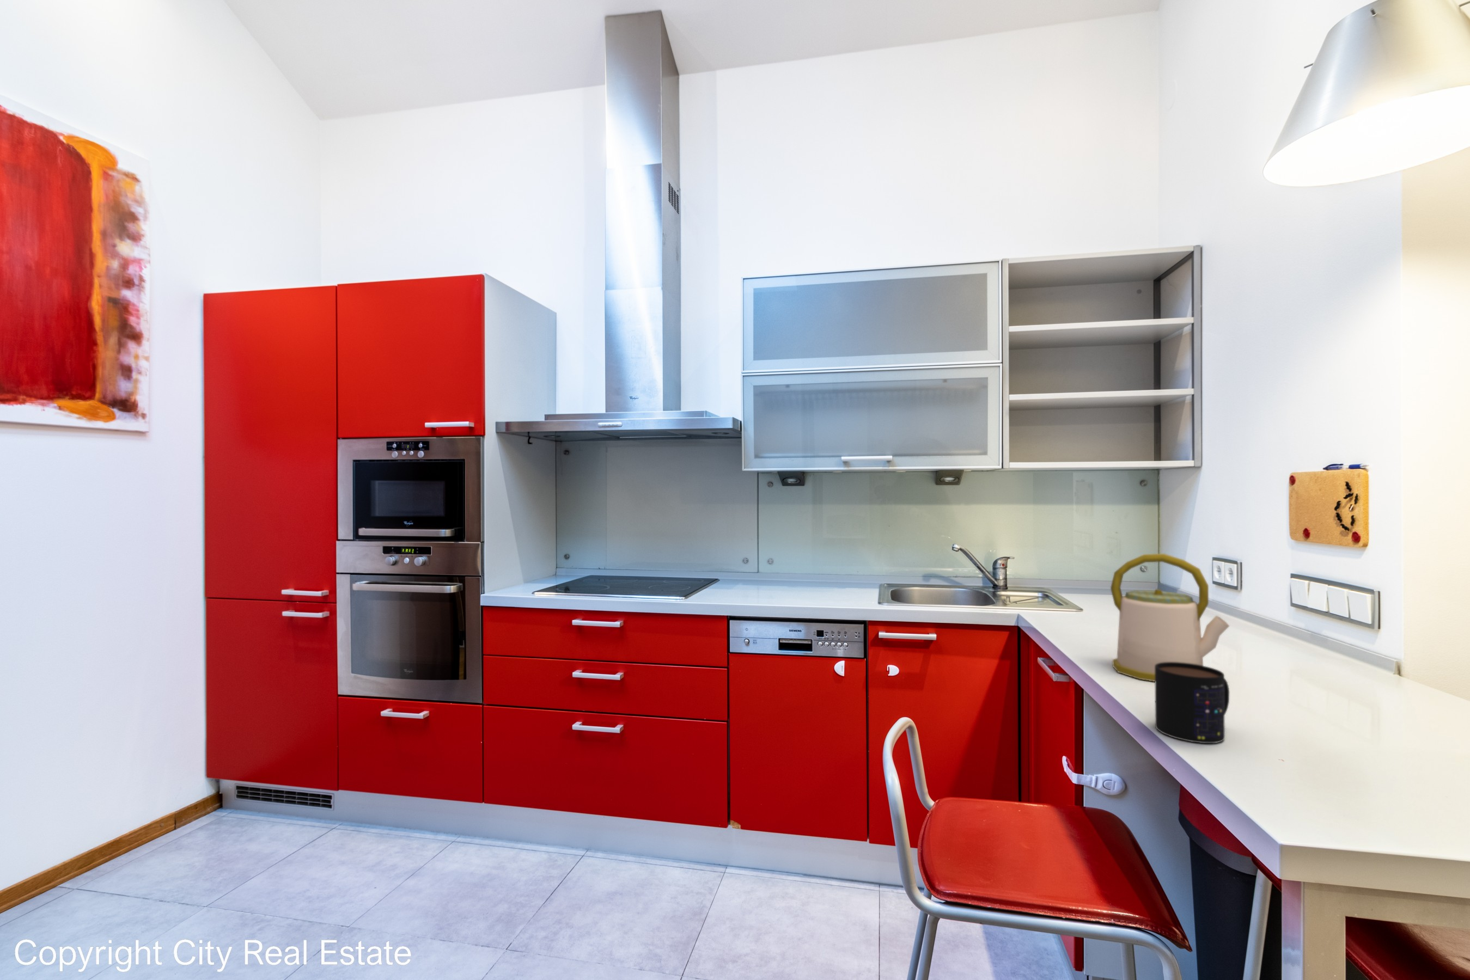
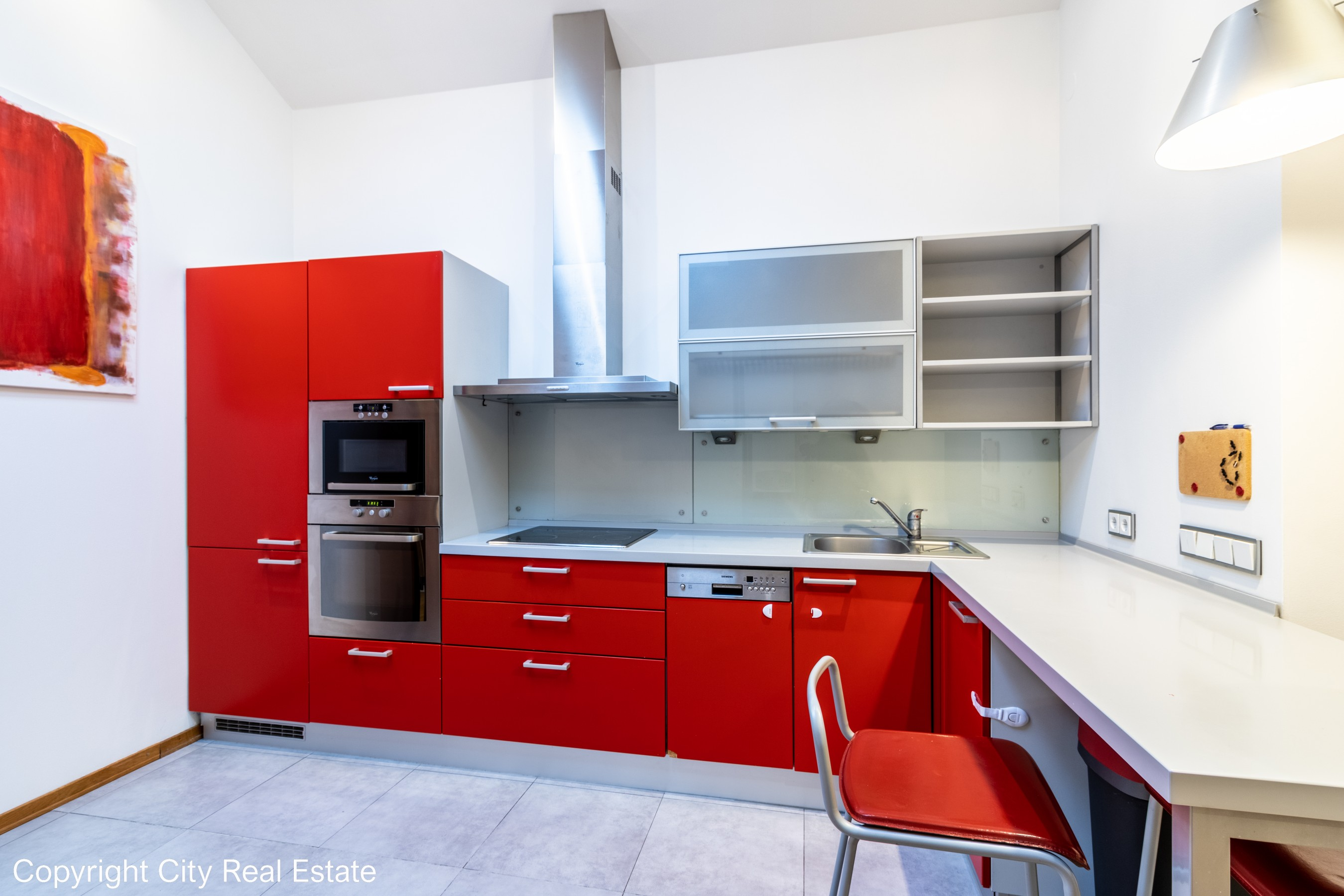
- mug (1199, 699)
- kettle (1167, 614)
